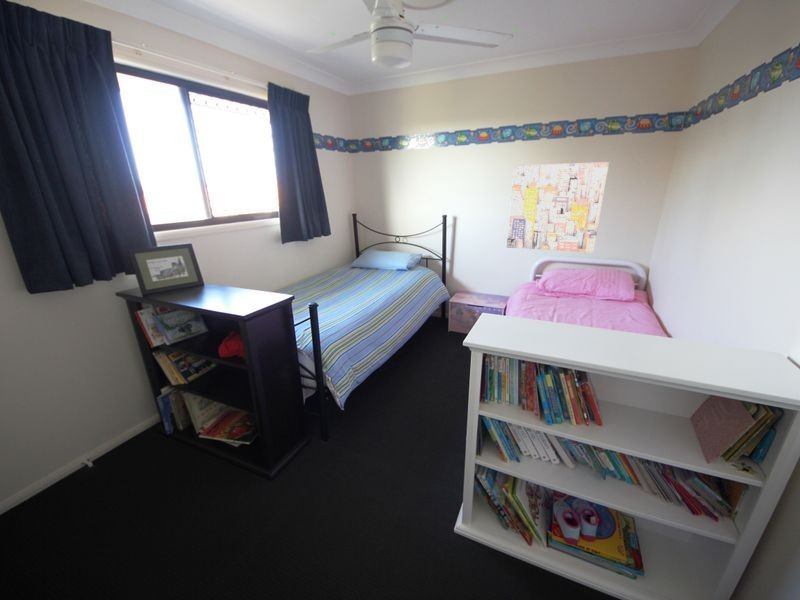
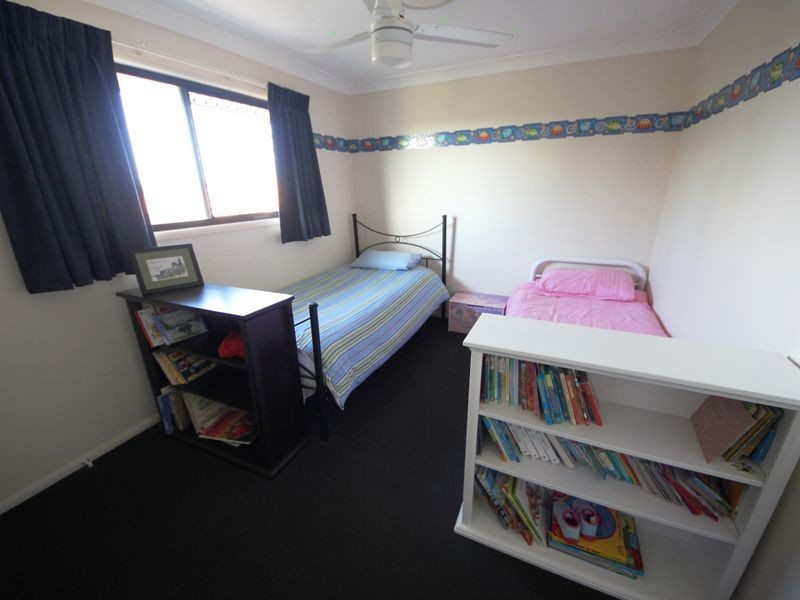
- wall art (553, 208)
